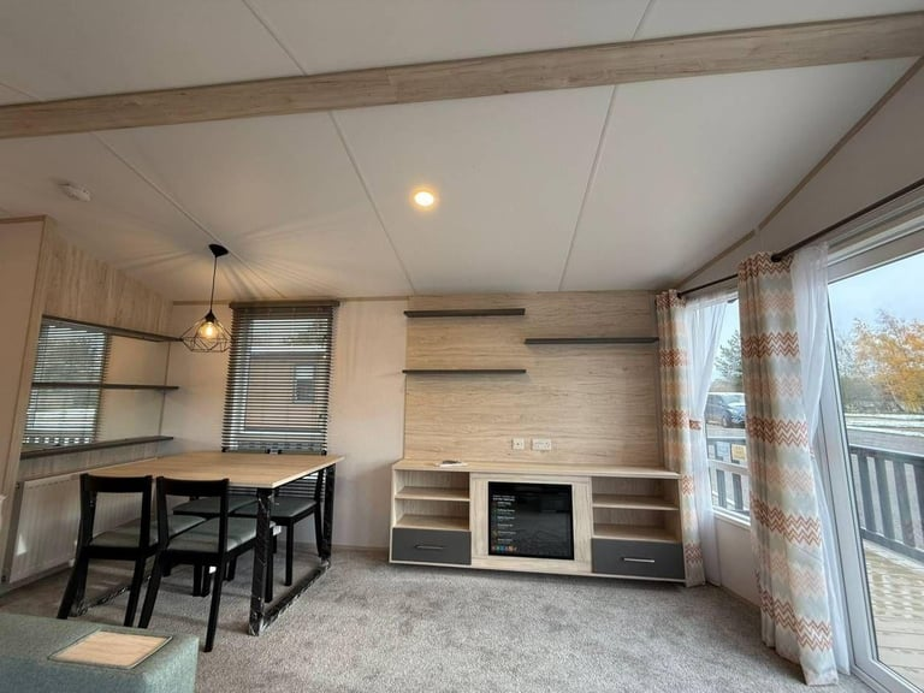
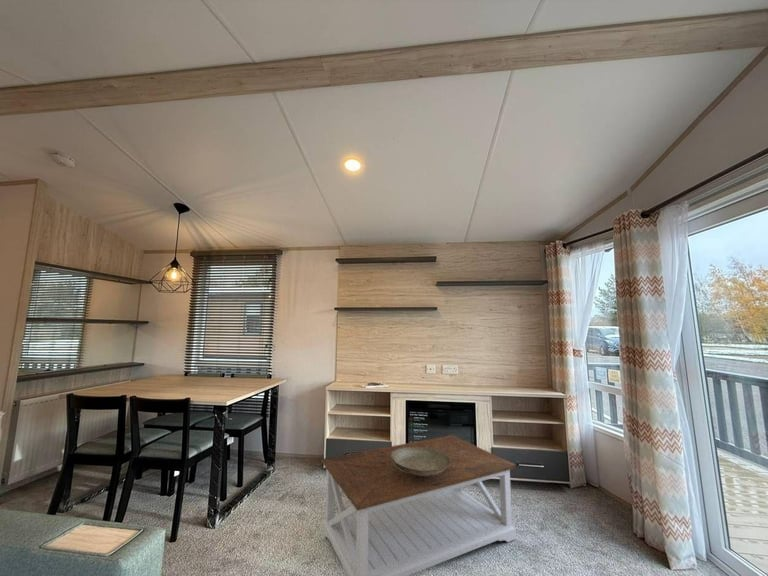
+ coffee table (417, 497)
+ decorative bowl (420, 464)
